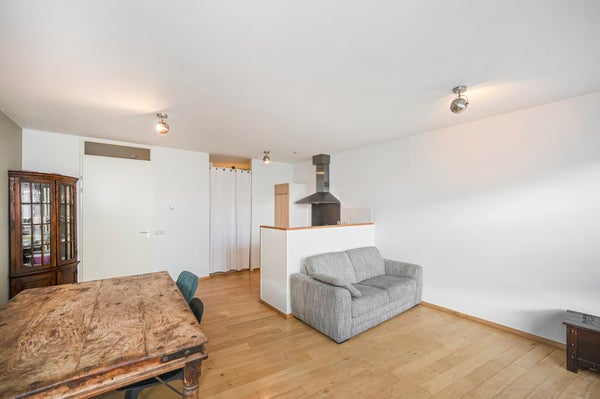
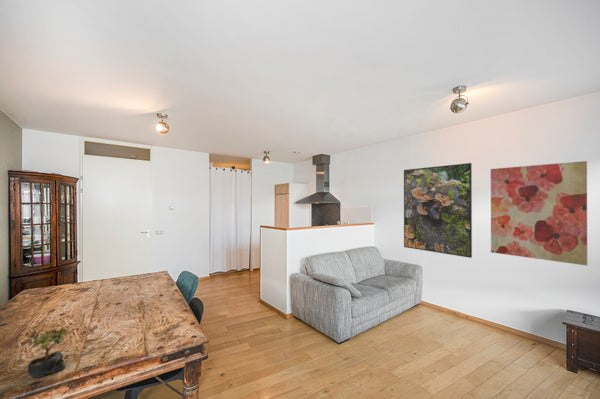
+ succulent plant (48, 350)
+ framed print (434, 209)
+ wall art (533, 211)
